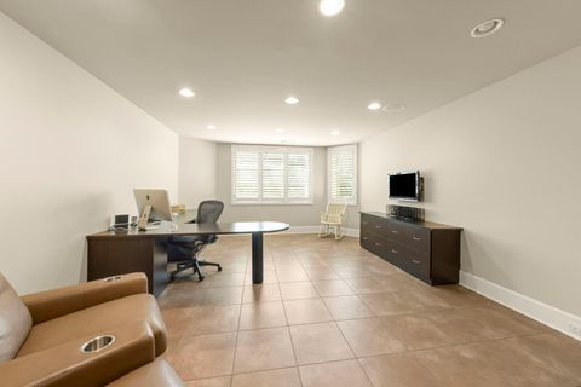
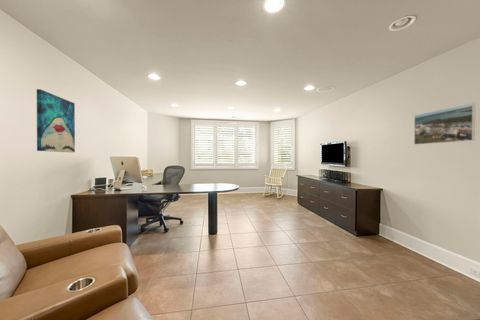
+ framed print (440, 126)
+ wall art (57, 124)
